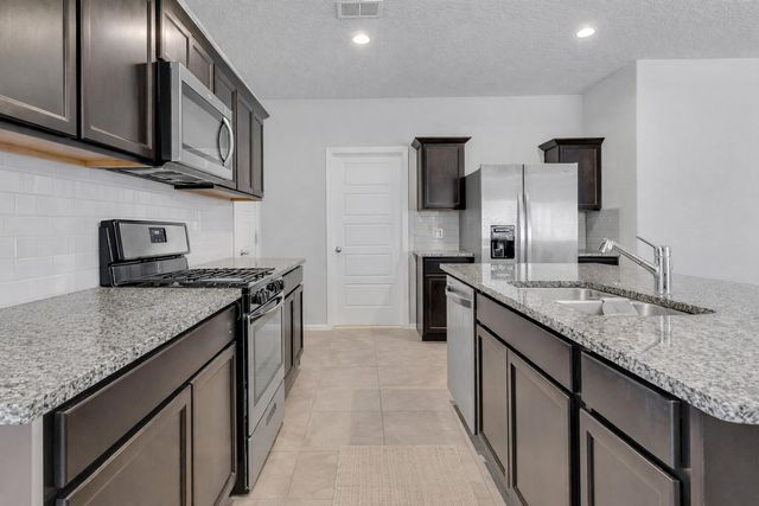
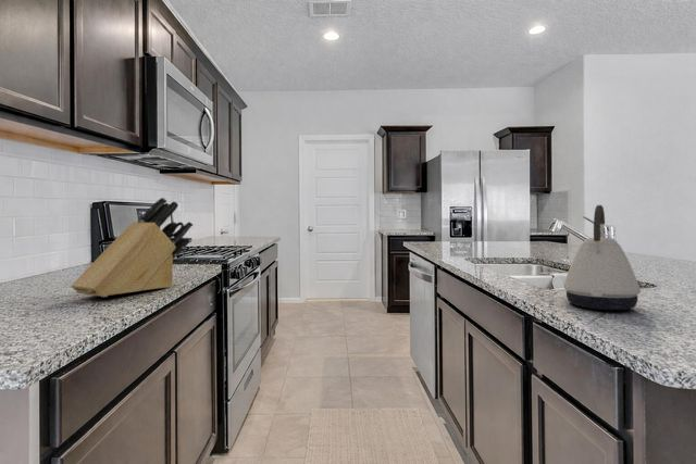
+ kettle (599, 255)
+ knife block (139, 241)
